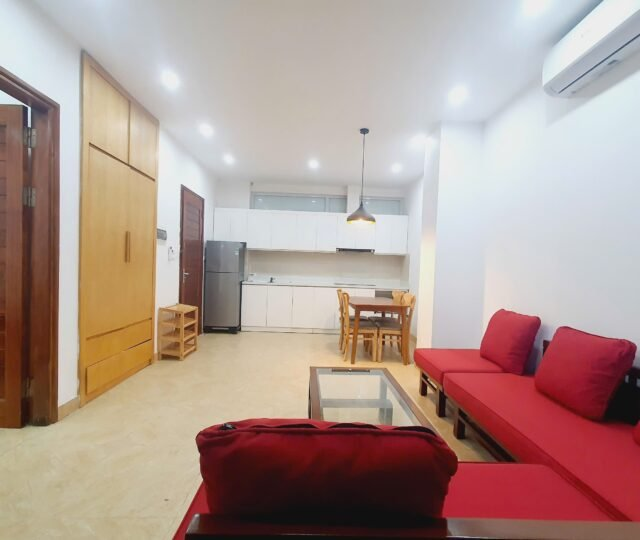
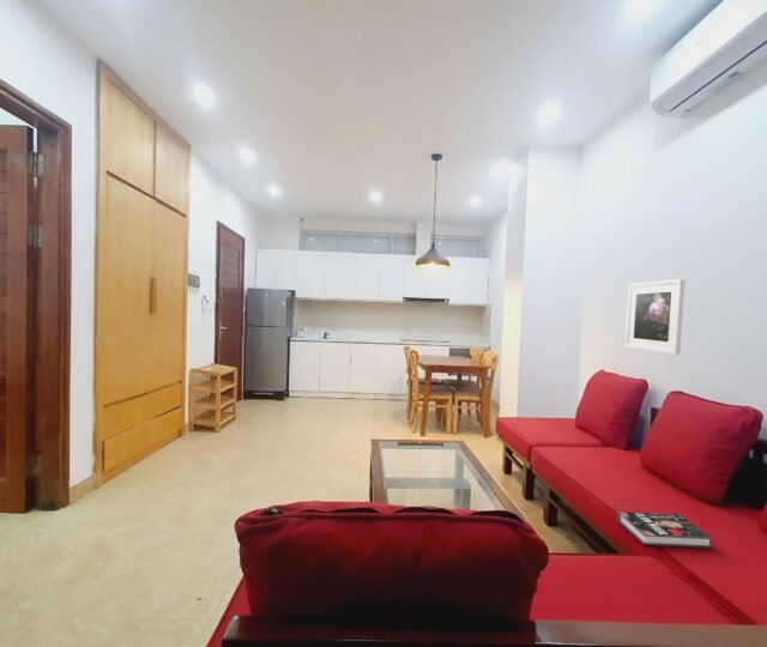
+ book (662, 528)
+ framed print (652, 316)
